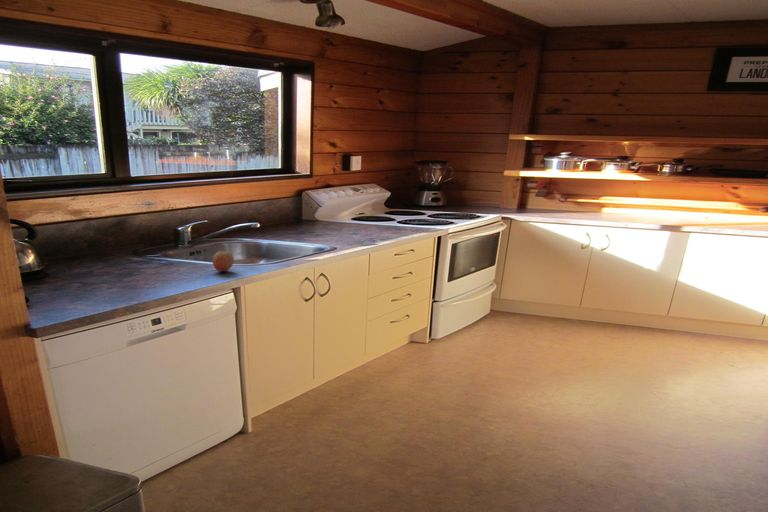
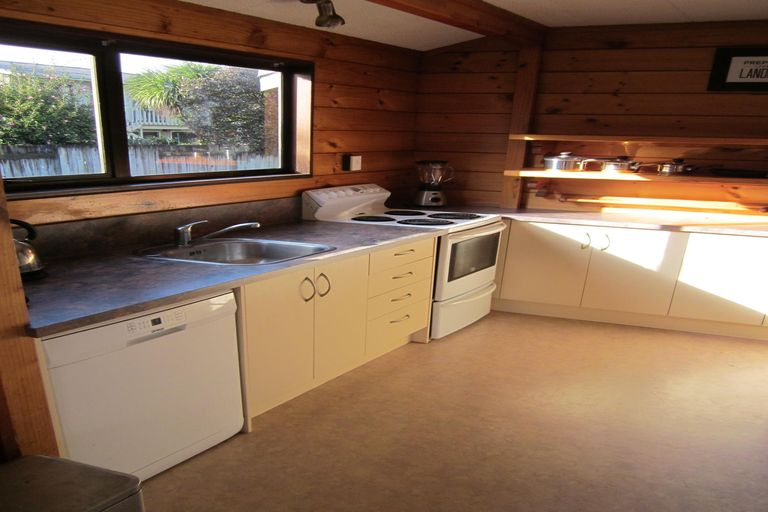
- fruit (223, 261)
